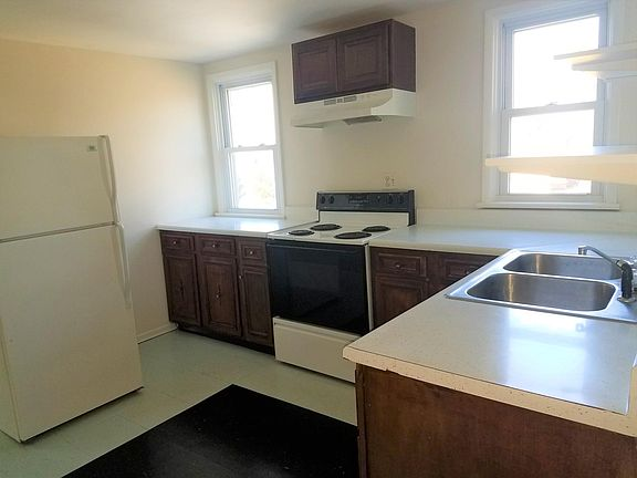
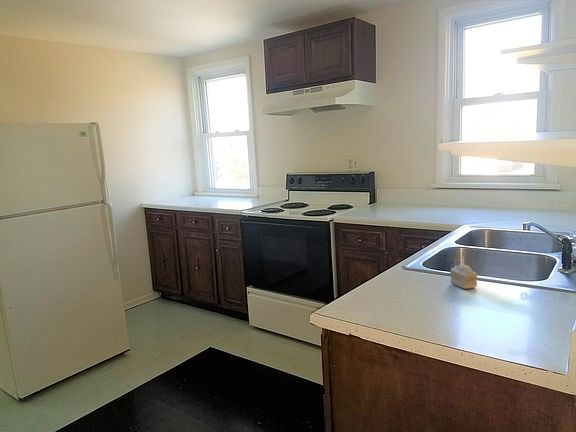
+ cake slice (463, 275)
